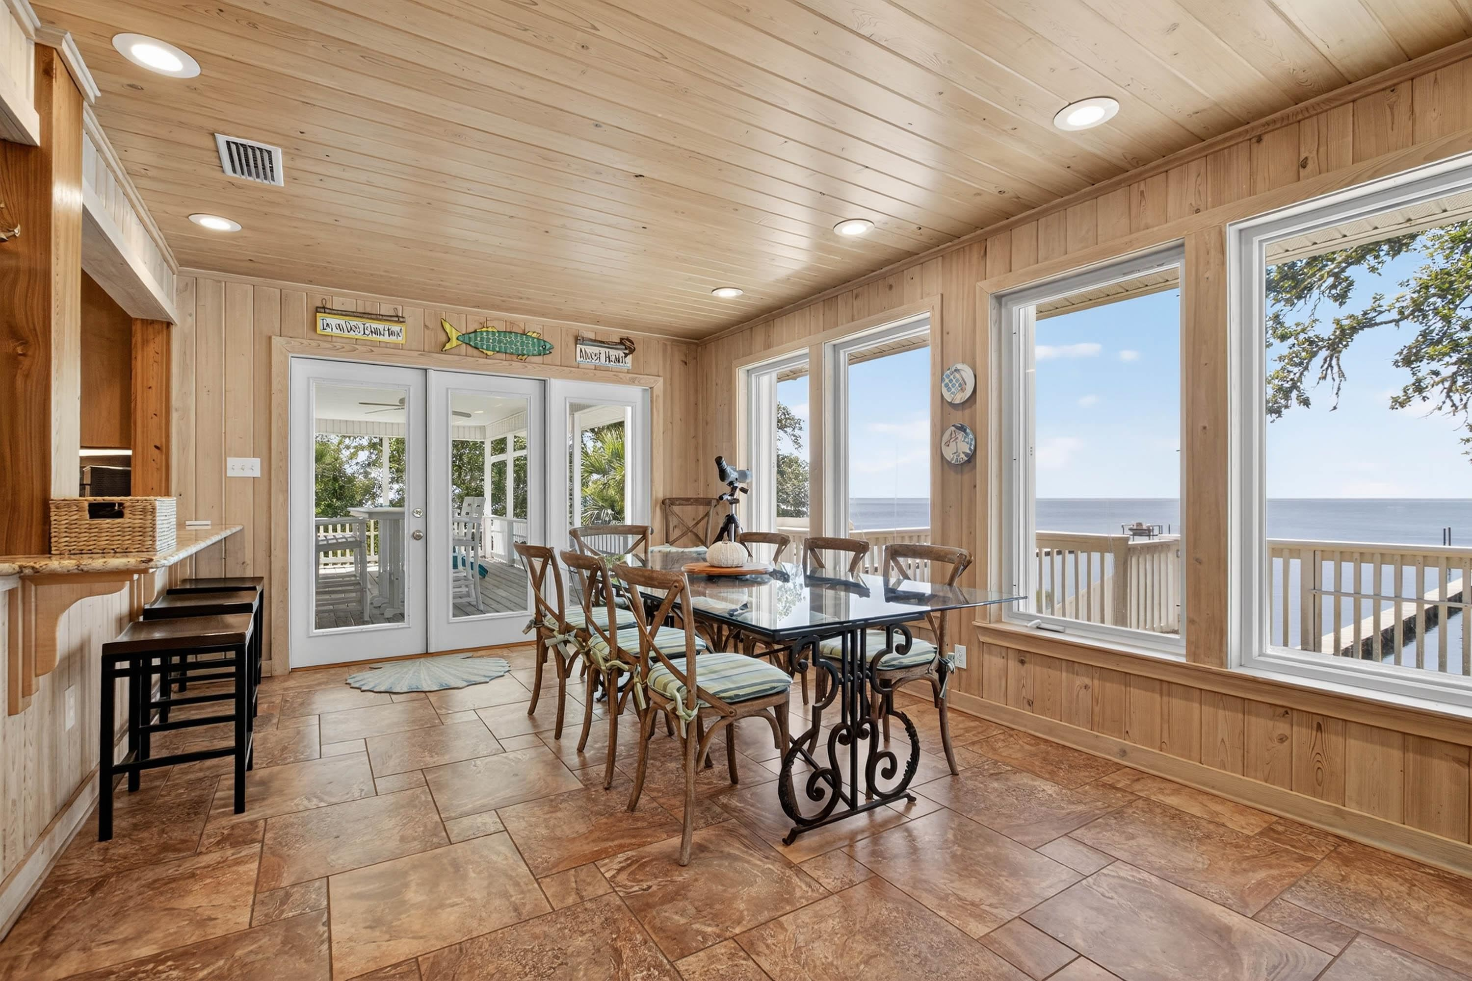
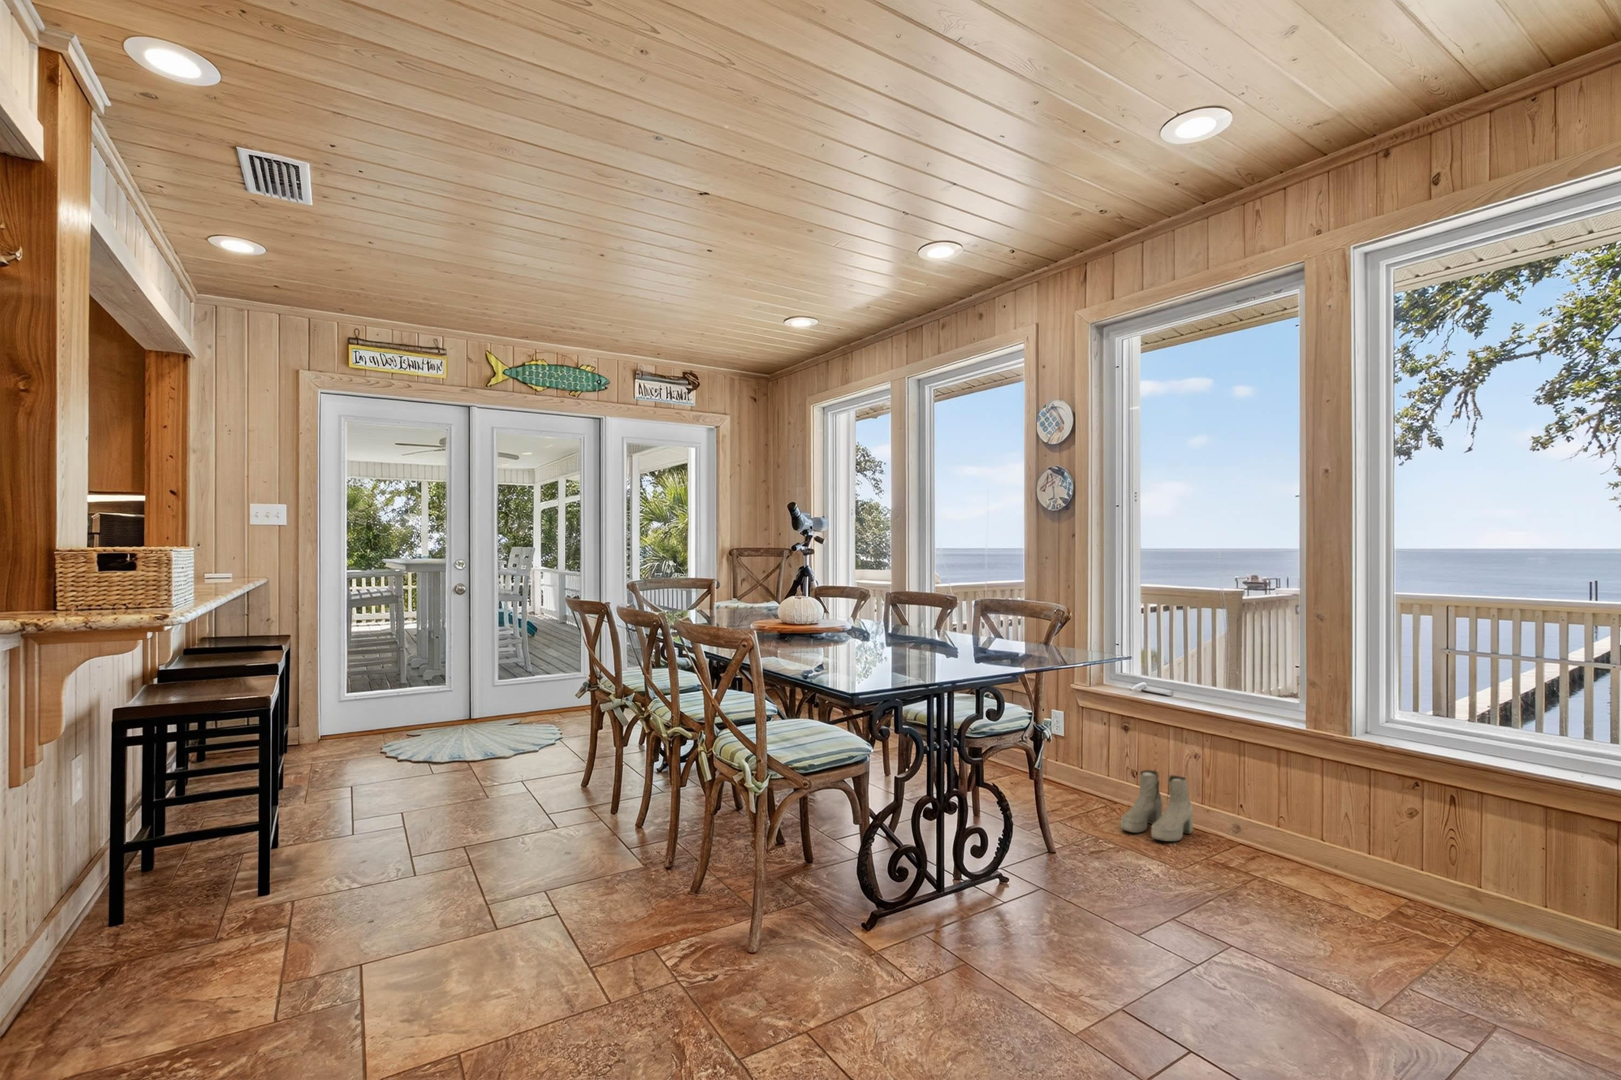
+ boots (1158, 804)
